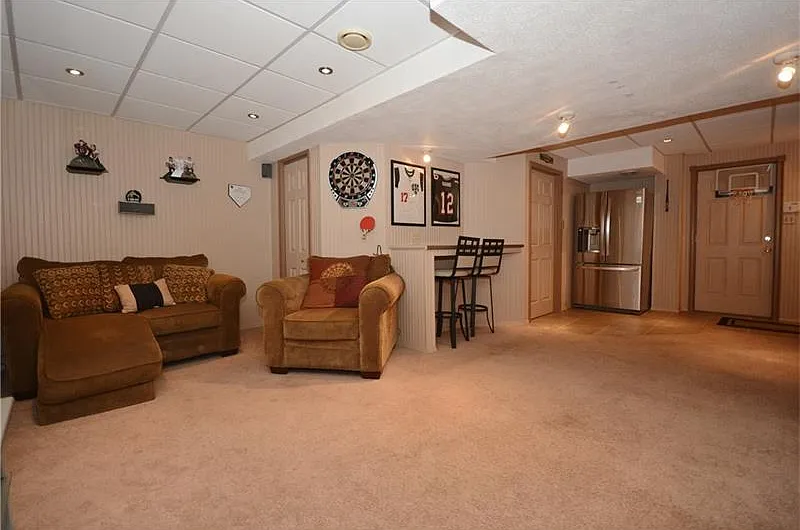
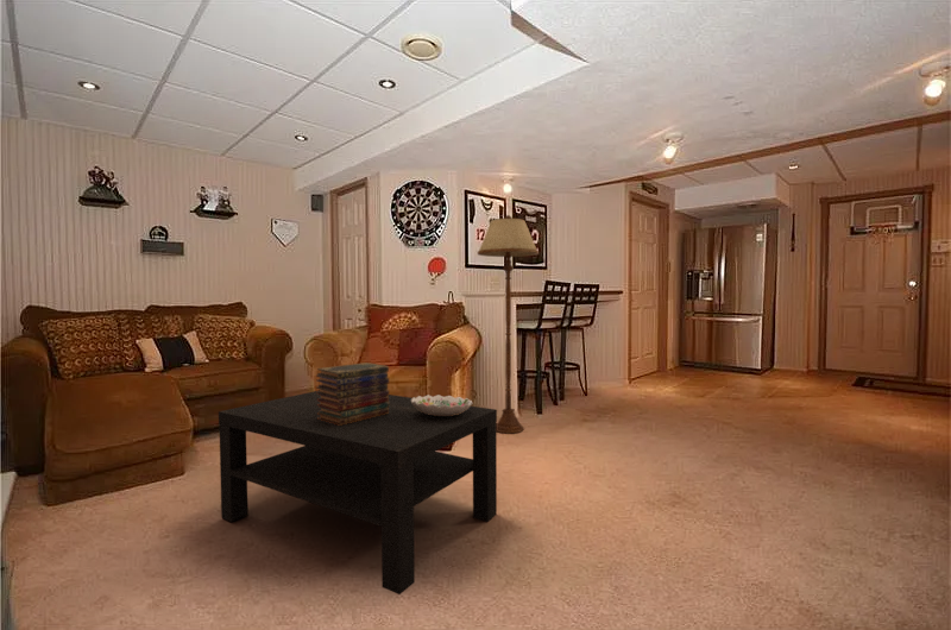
+ book stack (353, 391)
+ decorative bowl (441, 404)
+ coffee table (358, 464)
+ floor lamp (508, 322)
